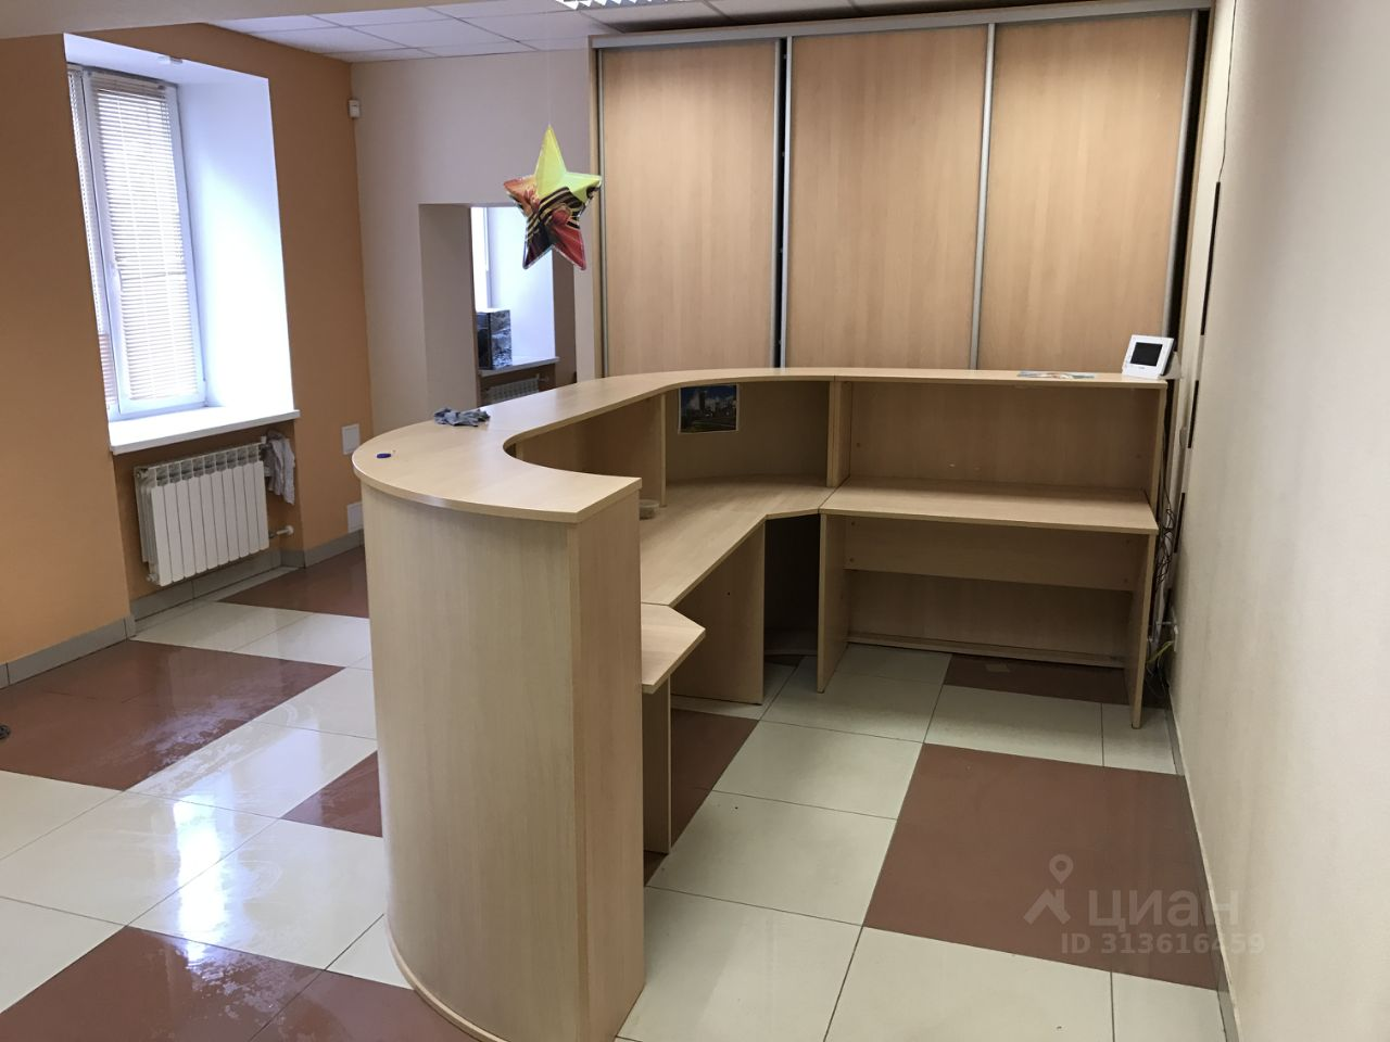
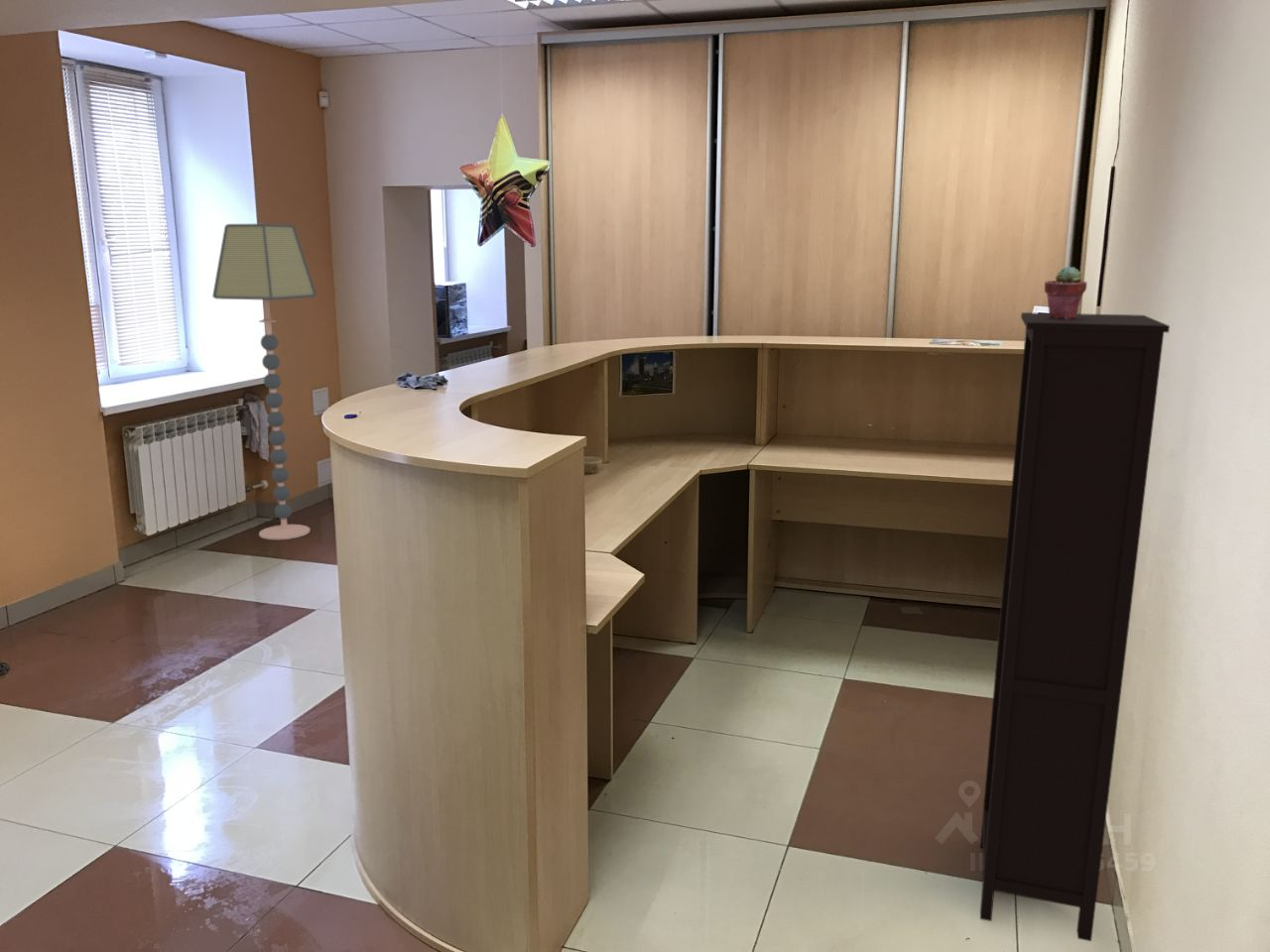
+ potted succulent (1065, 291)
+ bookcase (1058, 622)
+ floor lamp (272, 383)
